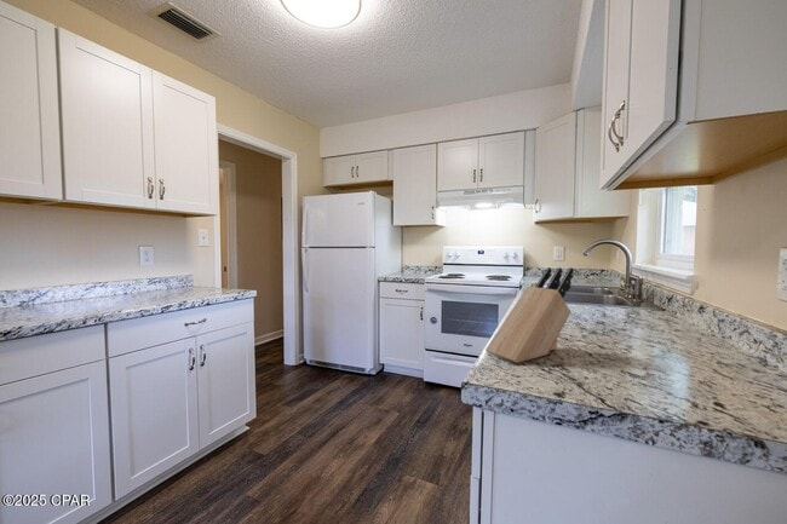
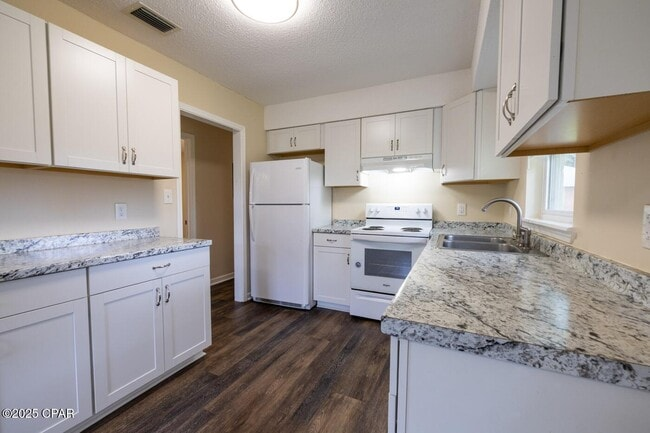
- knife block (534, 309)
